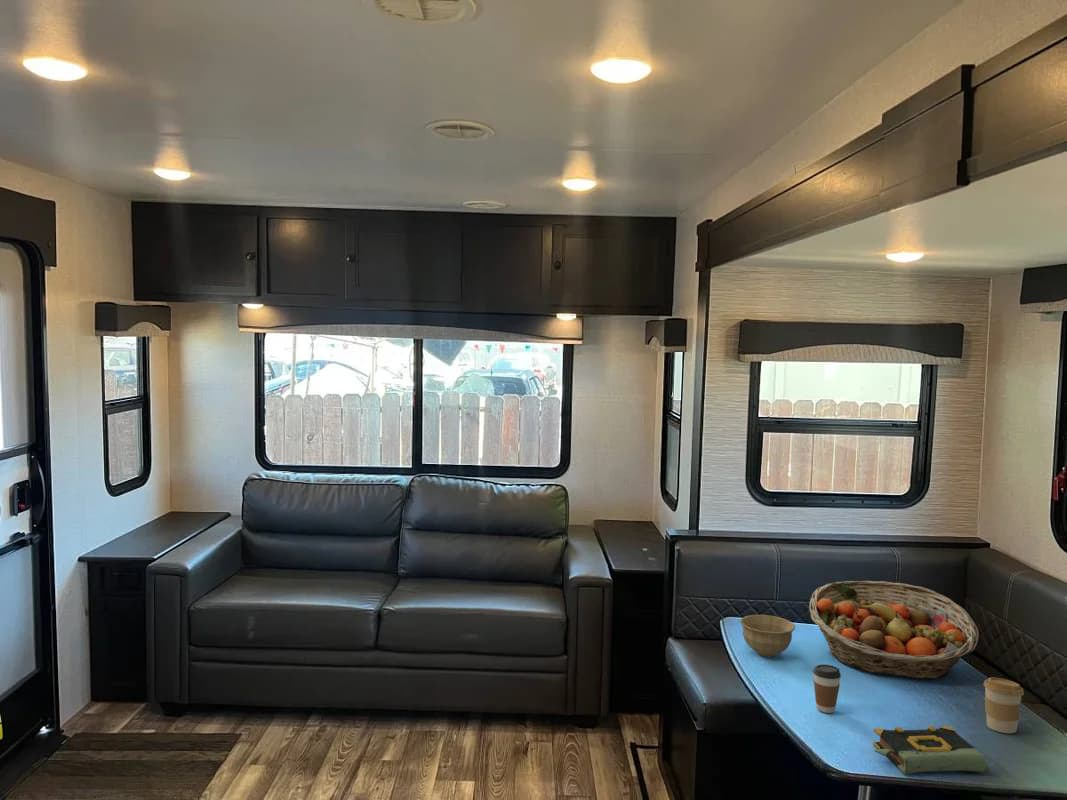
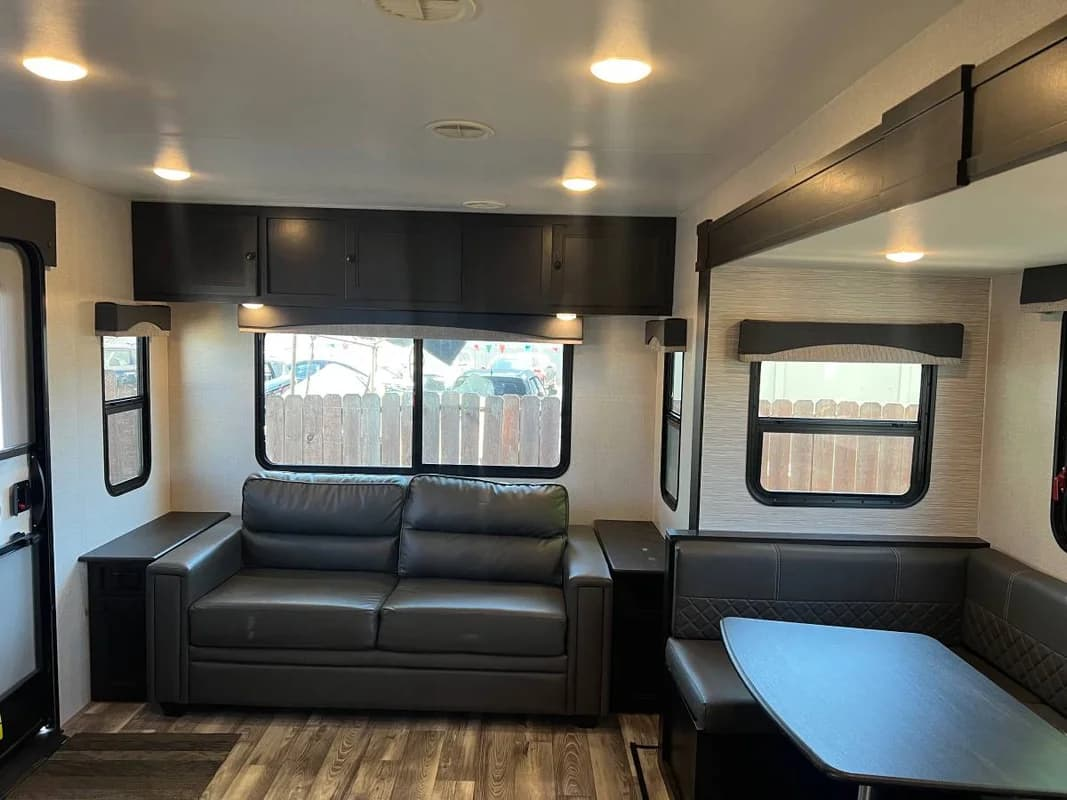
- bowl (767, 638)
- coffee cup (826, 688)
- fruit basket (889, 628)
- coffee cup (1002, 703)
- book (920, 749)
